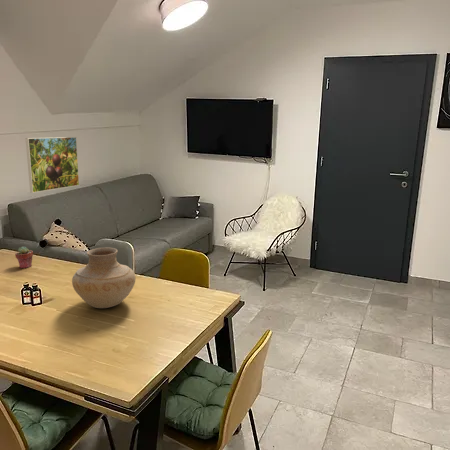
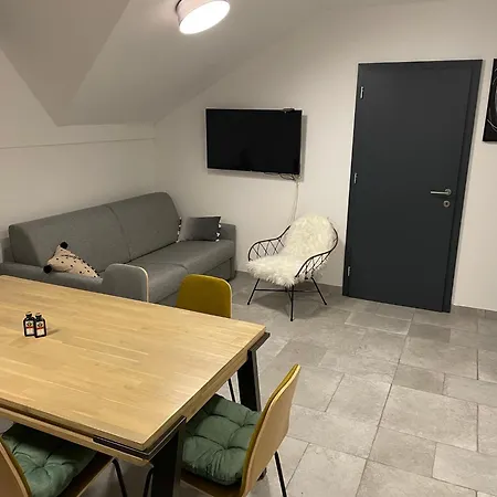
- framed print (54, 163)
- potted succulent (24, 256)
- vase (104, 278)
